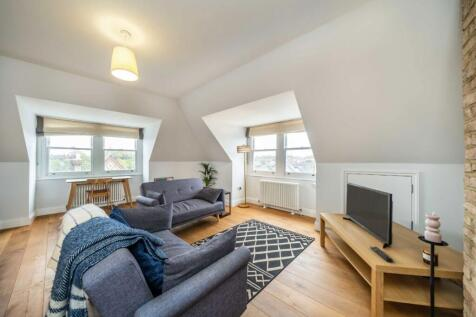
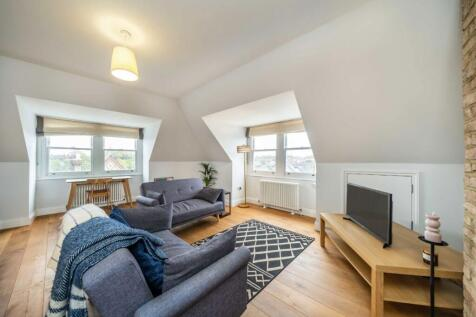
- remote control (380, 253)
